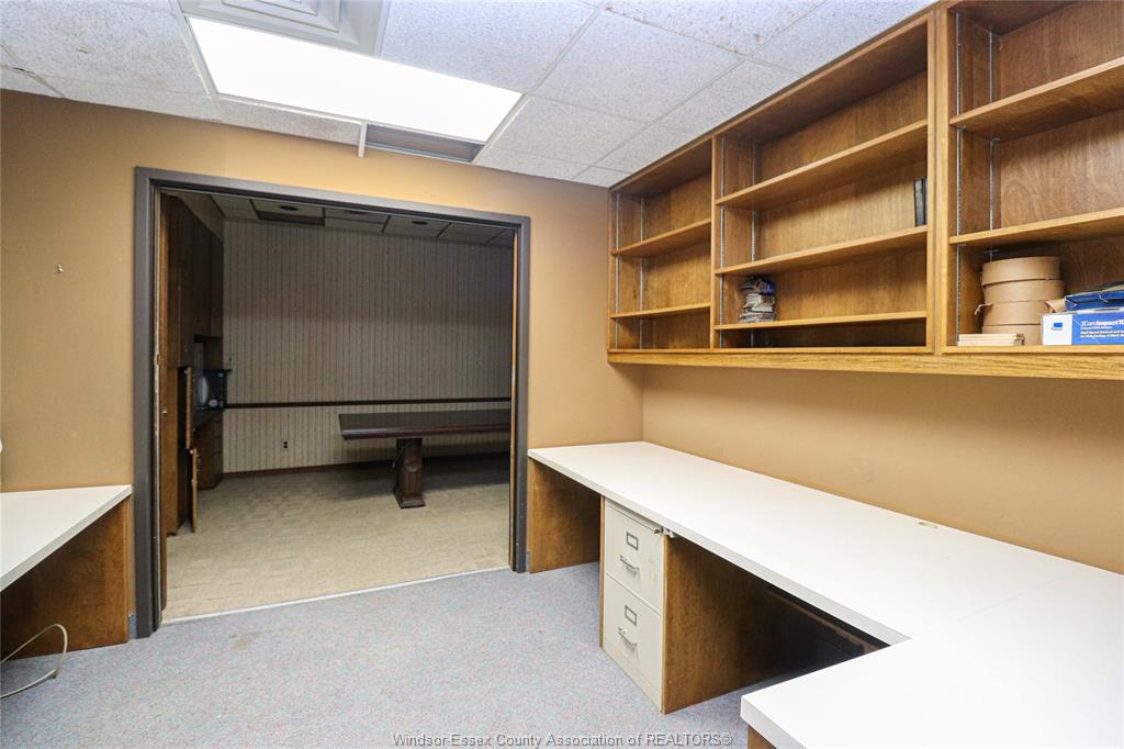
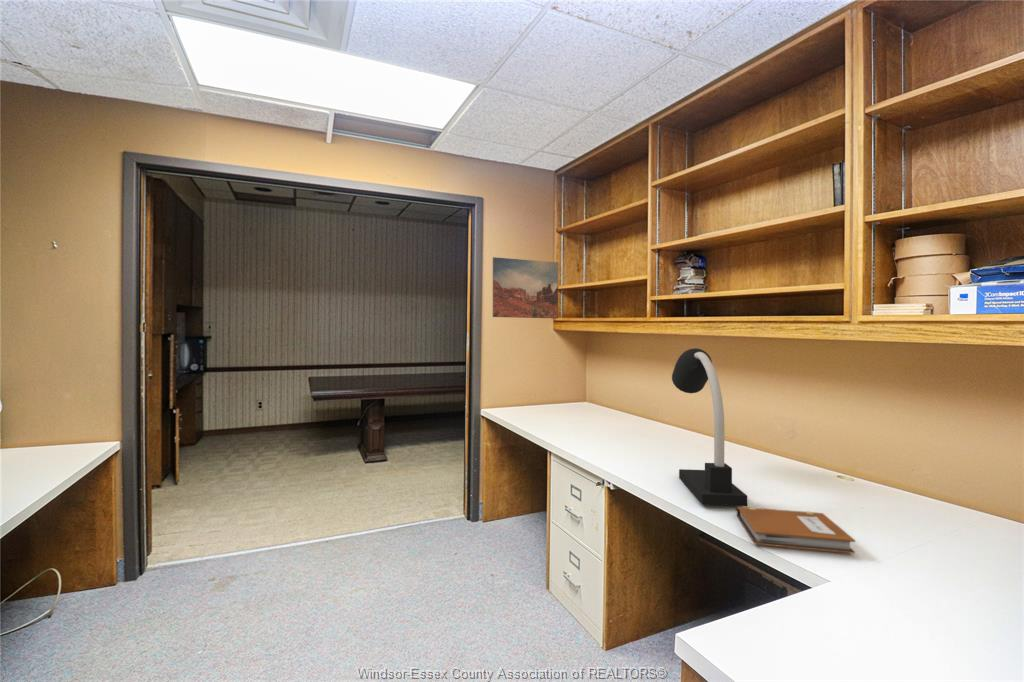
+ wall art (526, 288)
+ desk lamp (714, 416)
+ notebook (792, 527)
